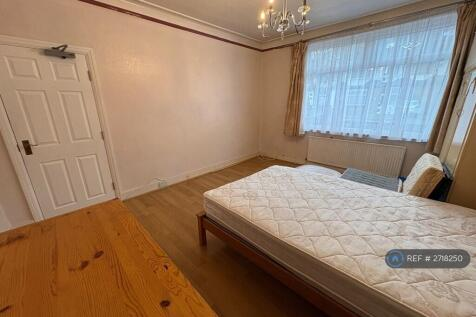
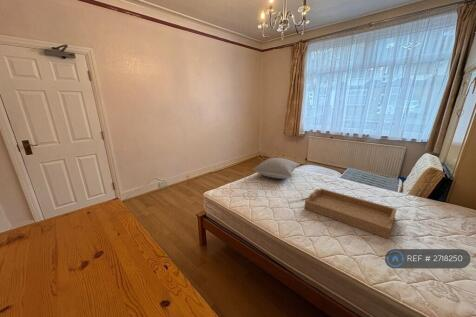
+ serving tray (348, 207)
+ pillow (276, 166)
